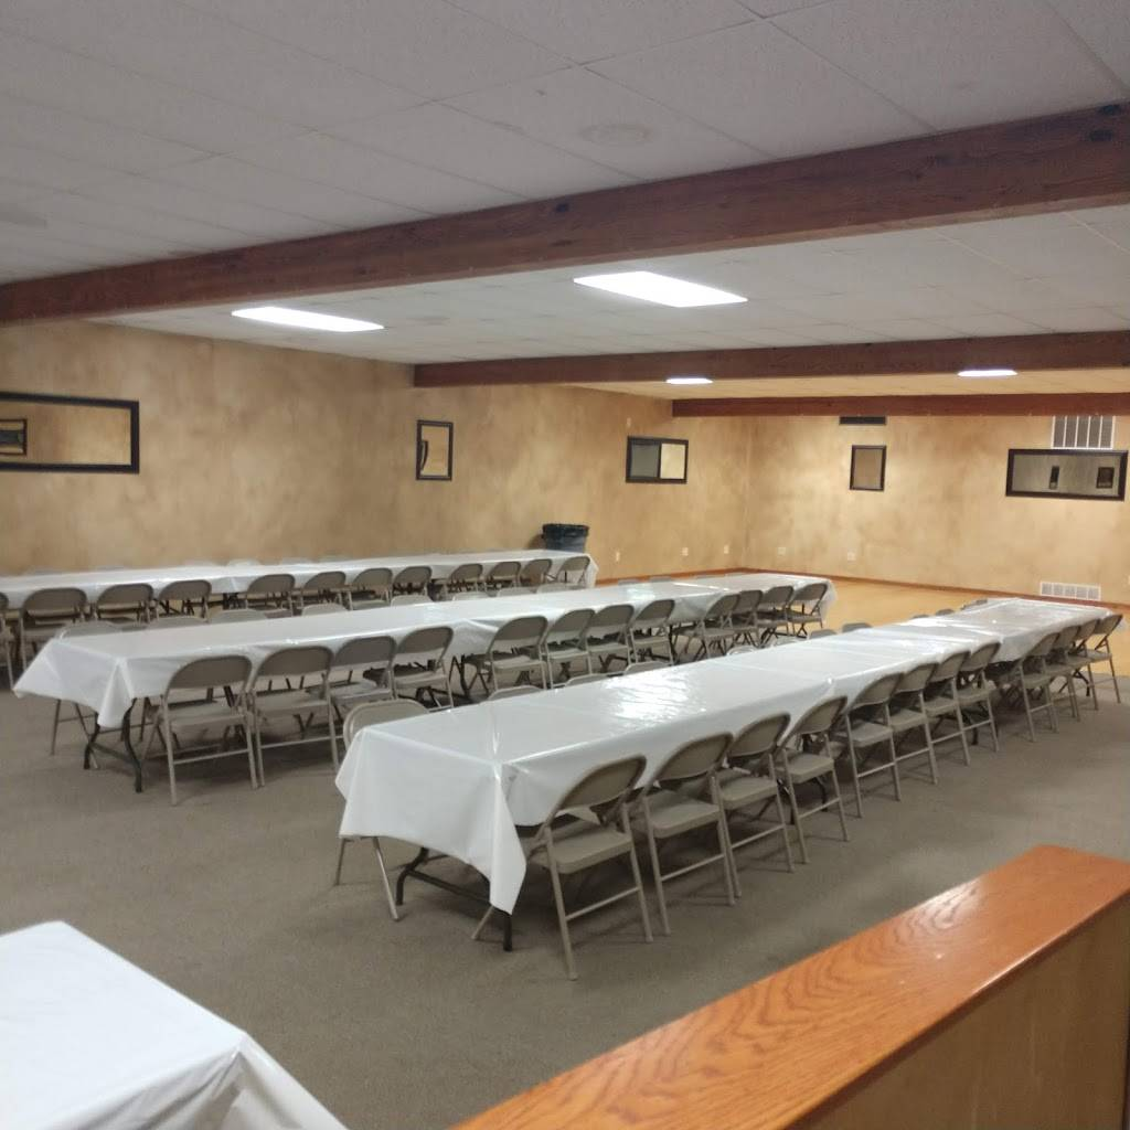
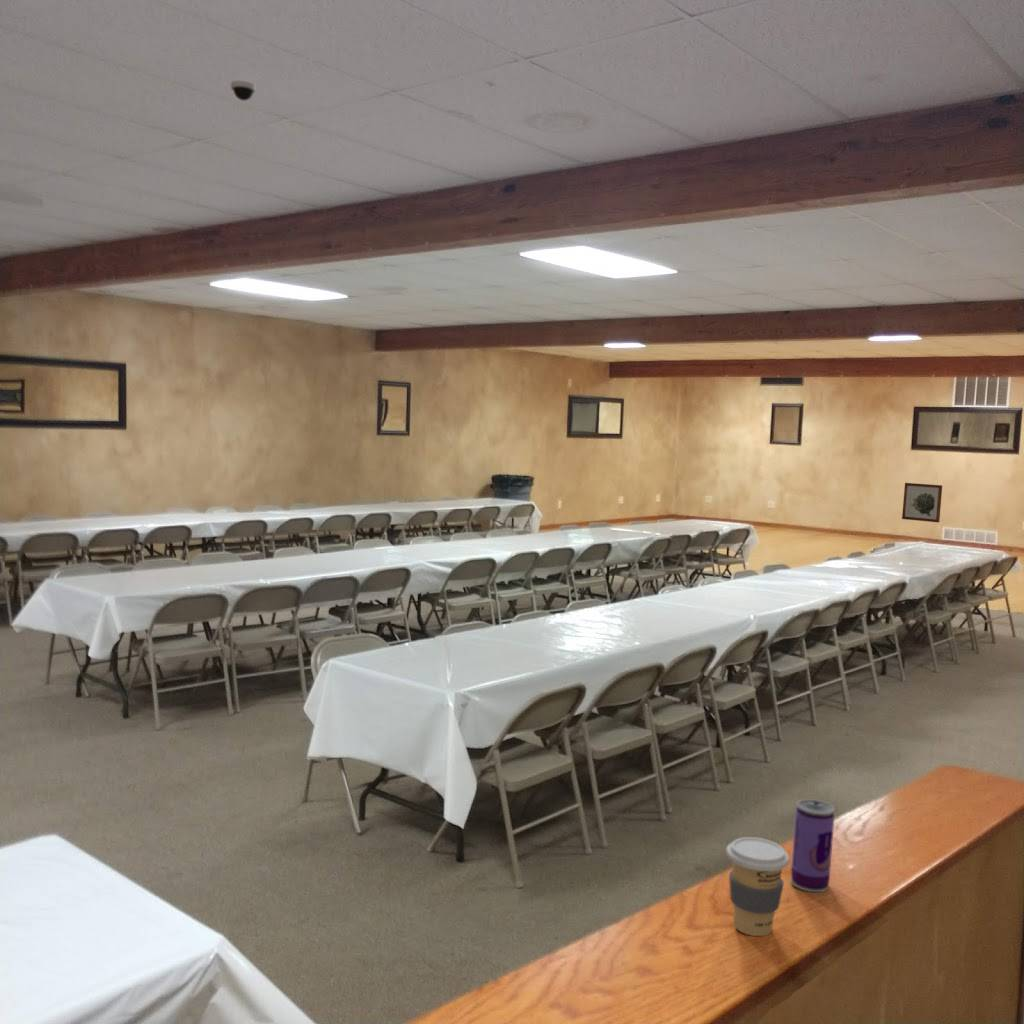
+ dome security camera (243, 92)
+ beverage can (812, 844)
+ coffee cup (755, 887)
+ wall art (921, 502)
